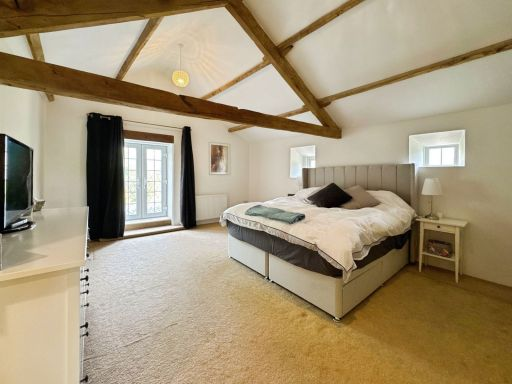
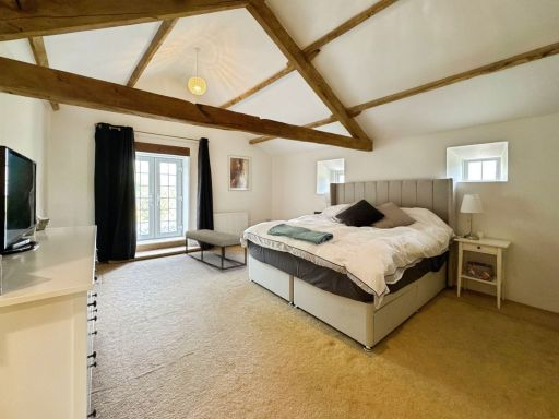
+ bench (213, 244)
